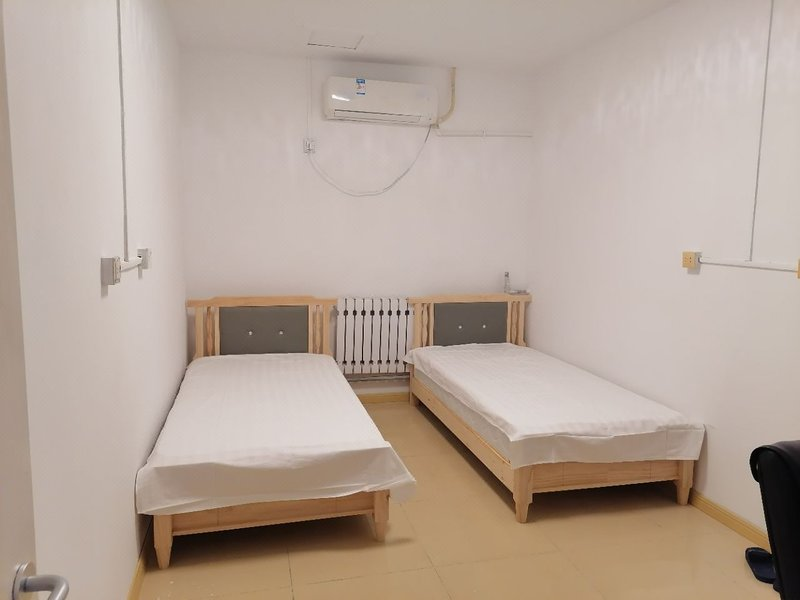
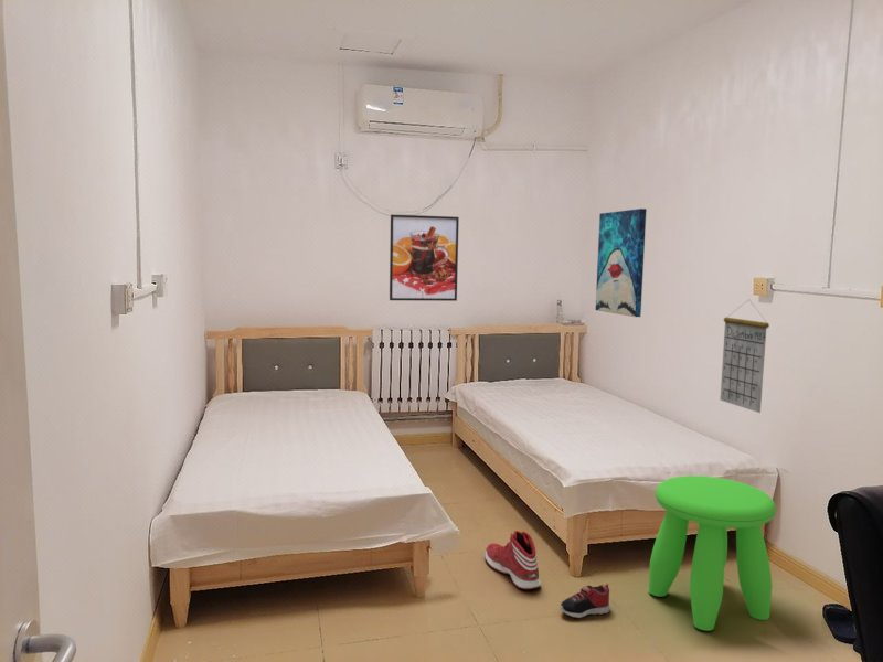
+ shoe (585, 598)
+ calendar (743, 353)
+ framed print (424, 258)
+ stool (710, 547)
+ wall art (619, 263)
+ sneaker (512, 548)
